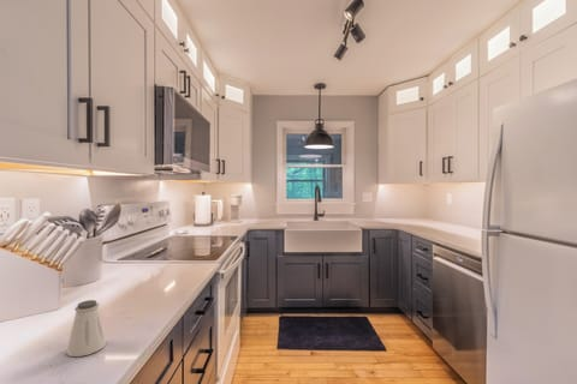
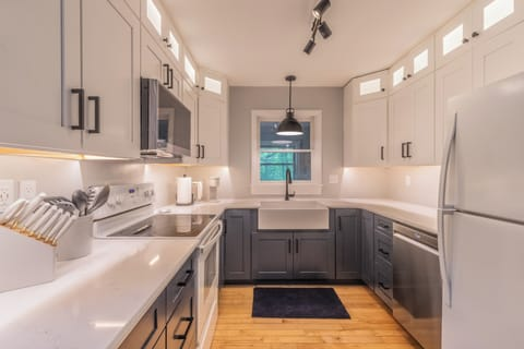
- saltshaker (87, 324)
